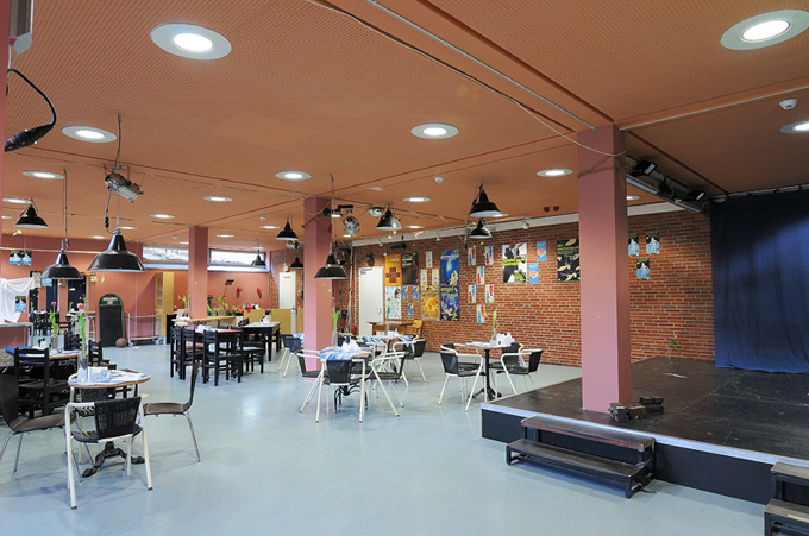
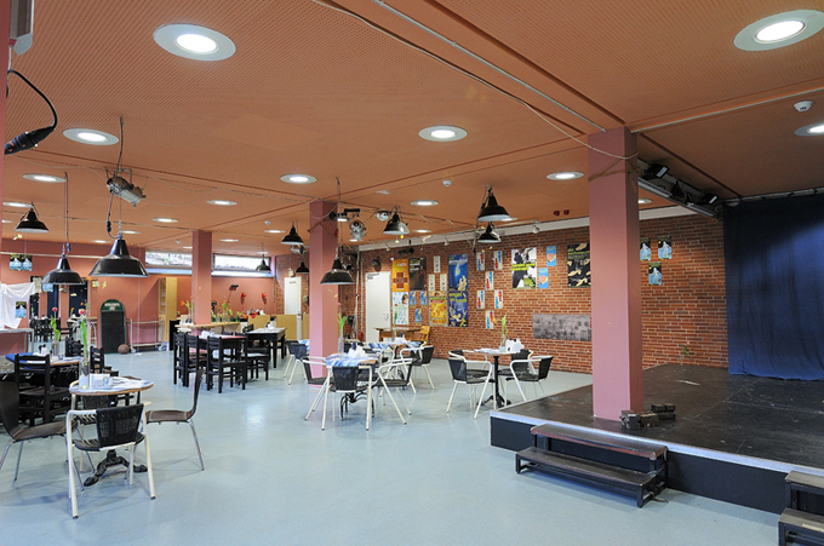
+ wall art (567, 327)
